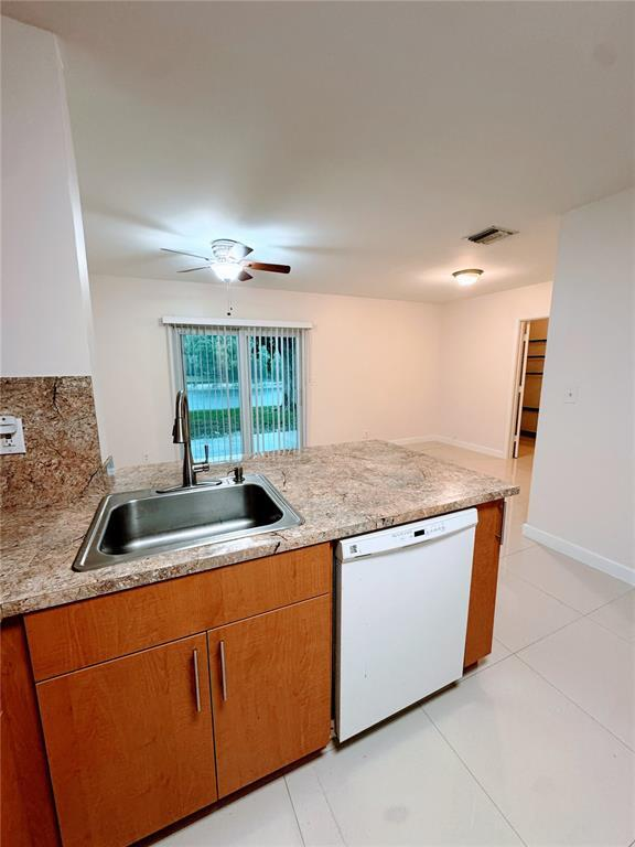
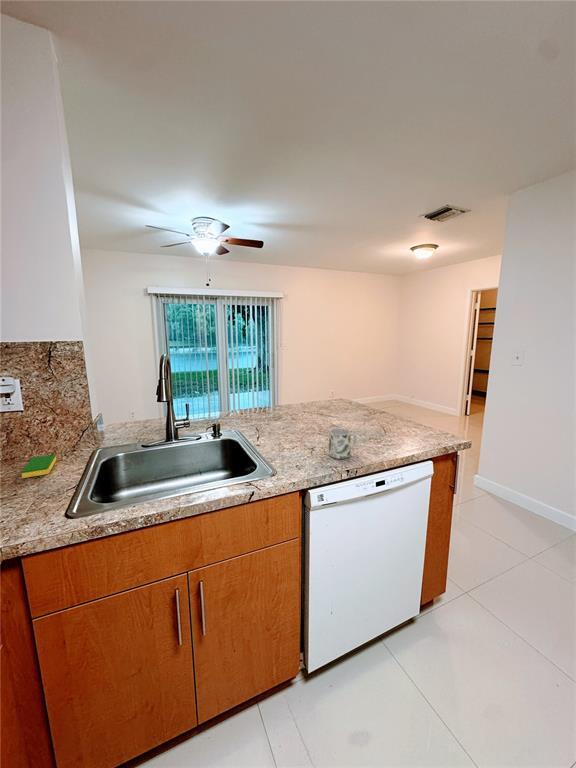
+ mug (343, 442)
+ dish sponge (40, 465)
